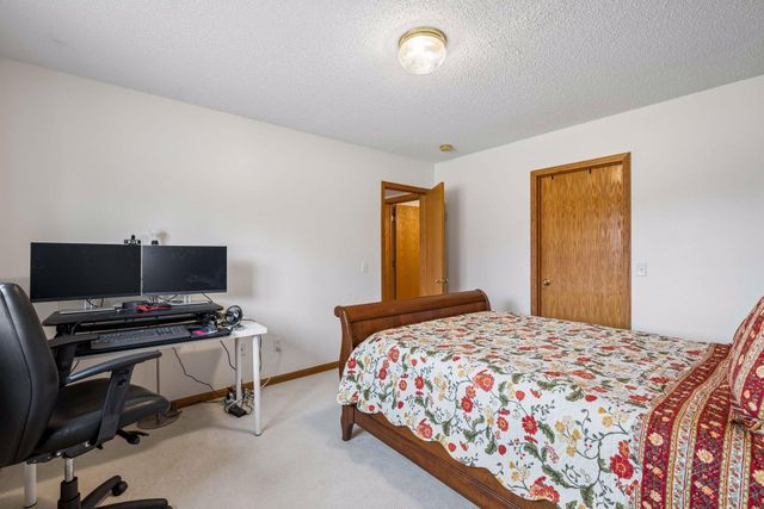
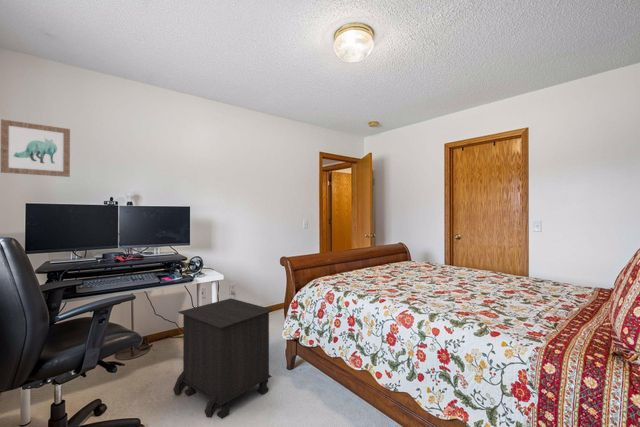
+ wall art (37, 149)
+ nightstand (225, 351)
